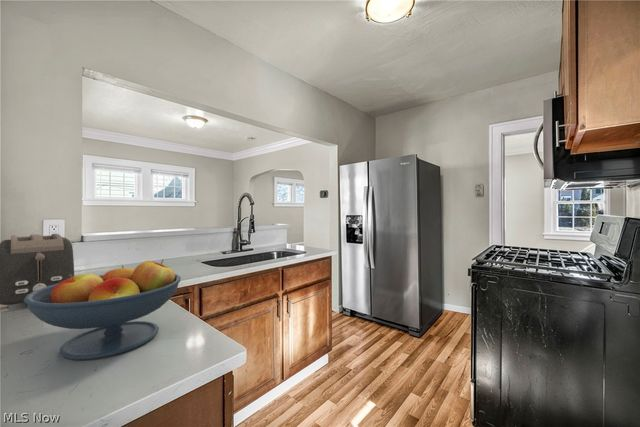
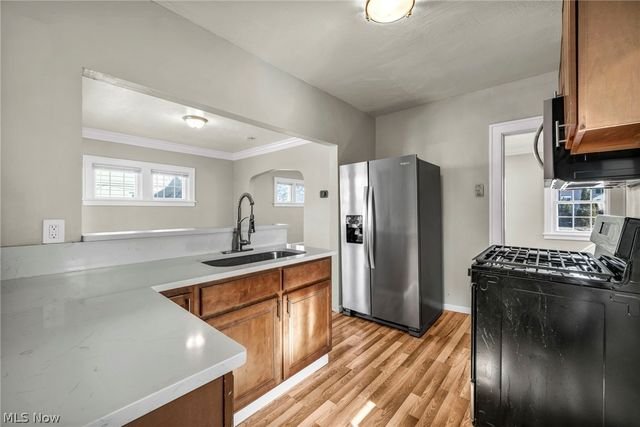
- toaster (36, 264)
- fruit bowl (113, 302)
